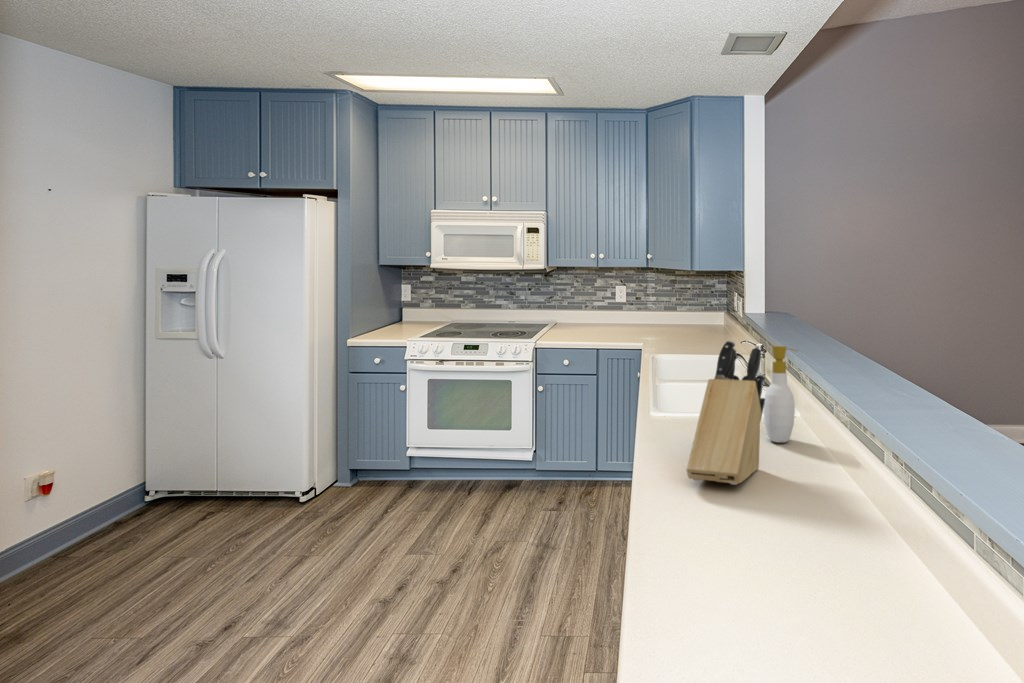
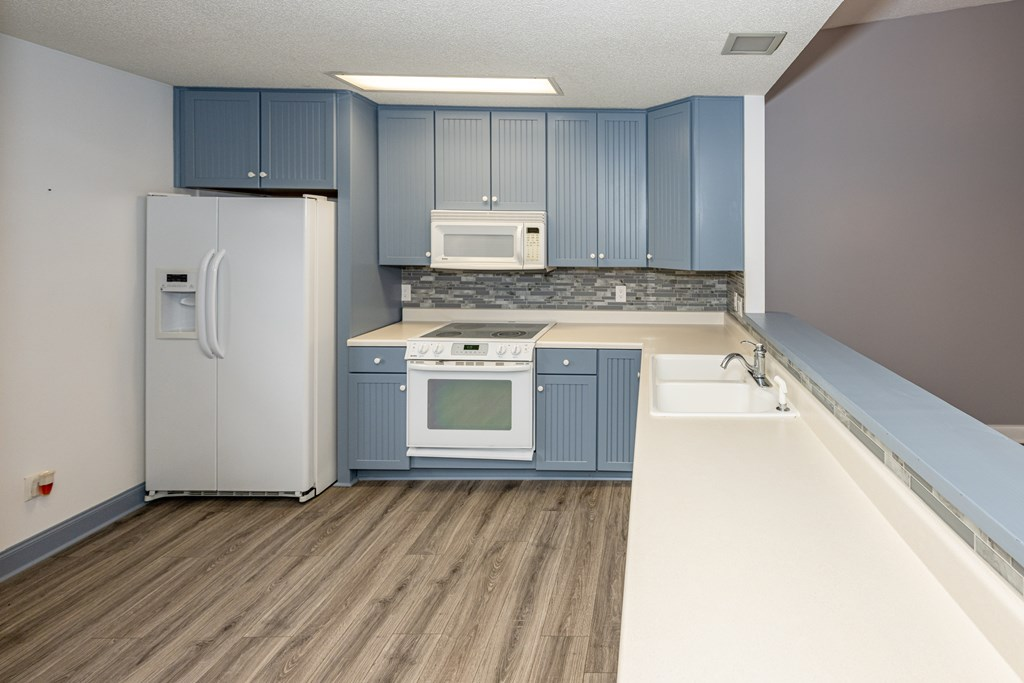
- knife block (729, 407)
- soap bottle (780, 393)
